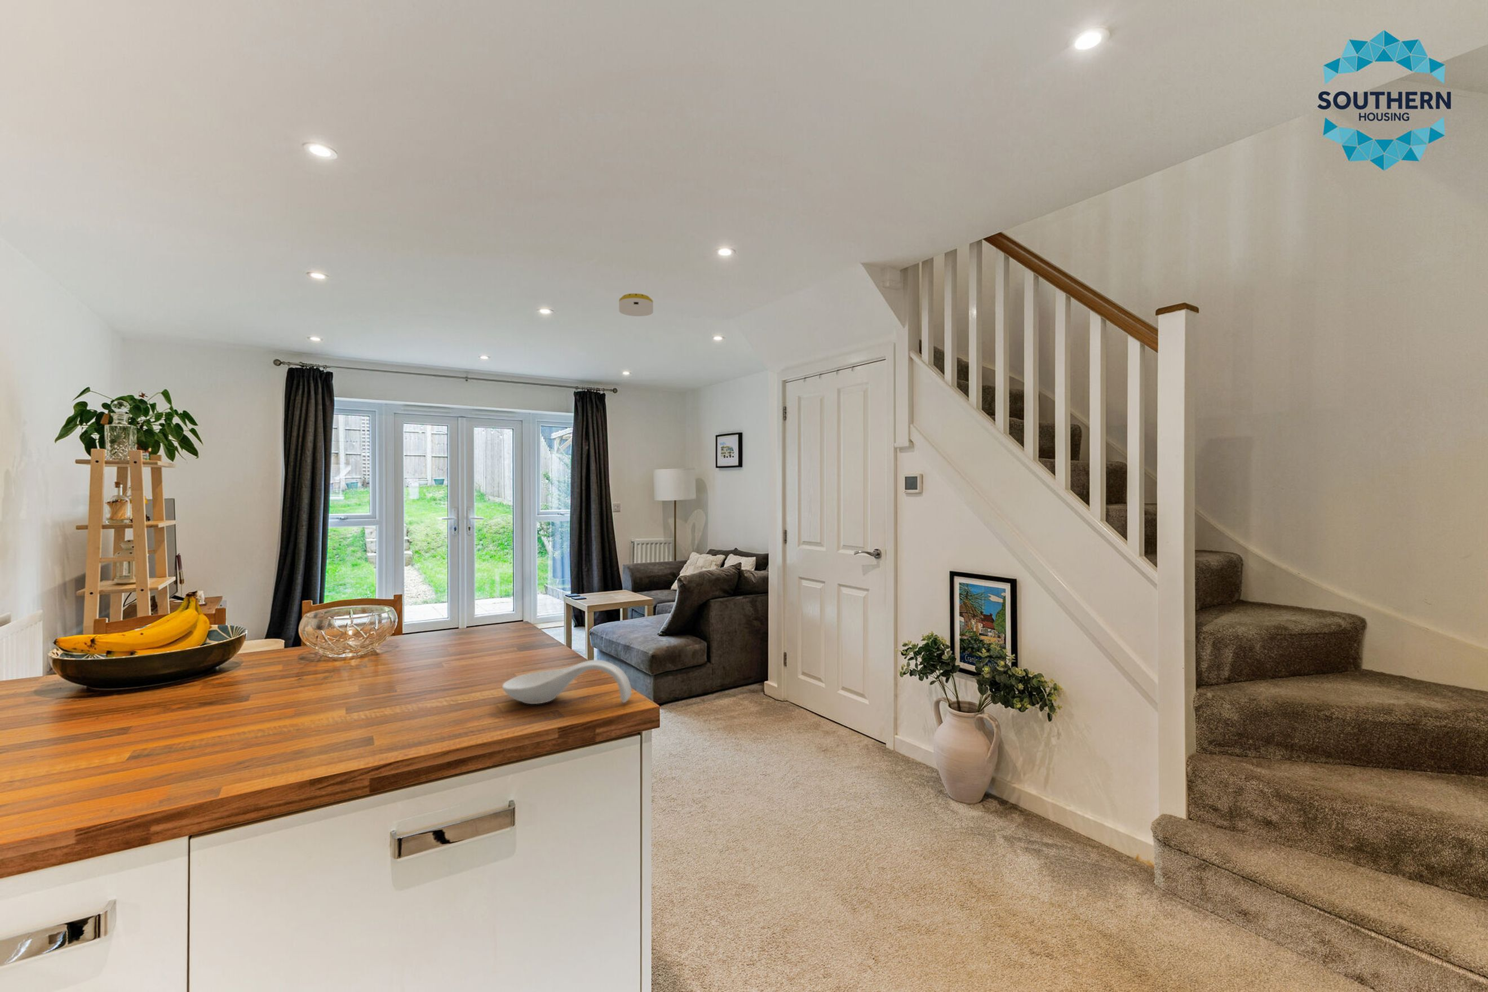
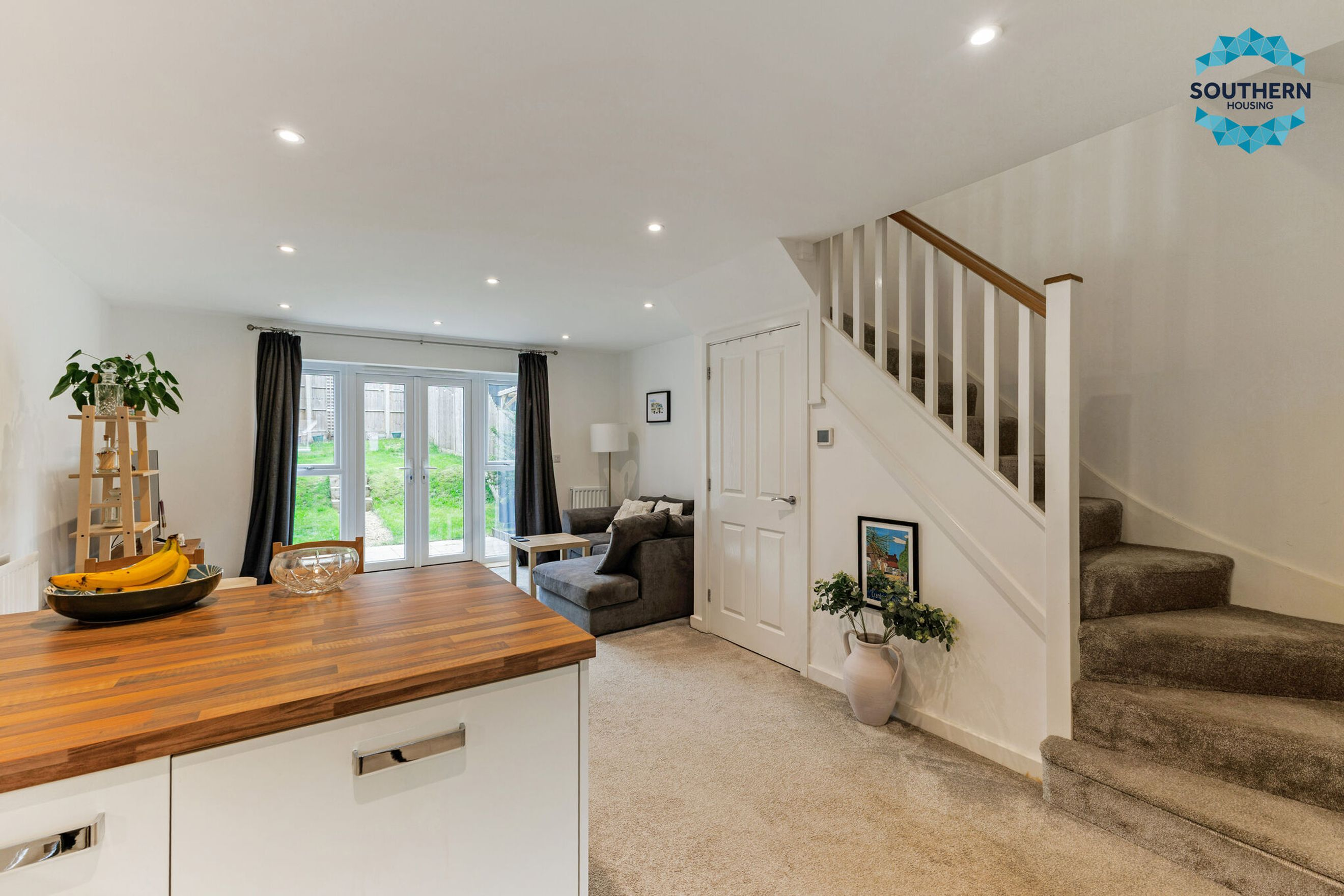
- smoke detector (636, 304)
- spoon rest (567, 680)
